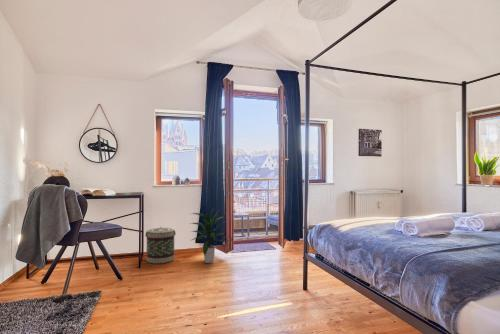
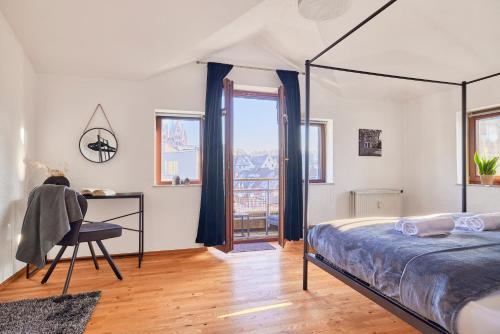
- indoor plant (208, 234)
- basket (160, 243)
